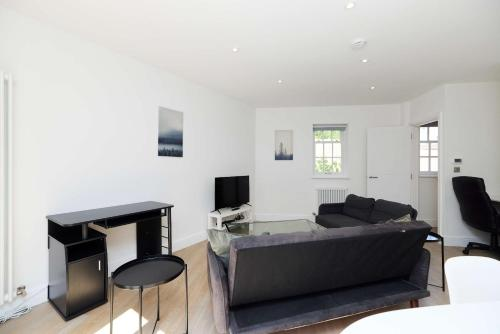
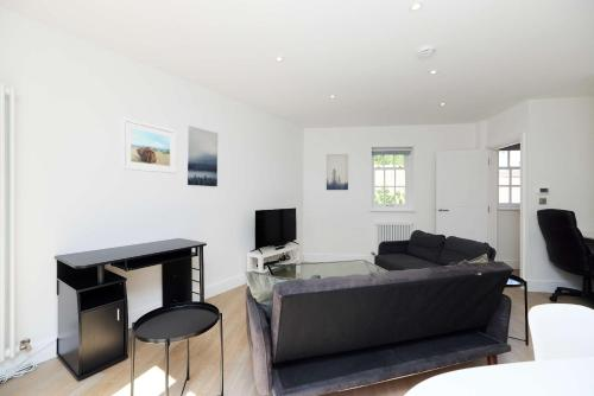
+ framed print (151, 148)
